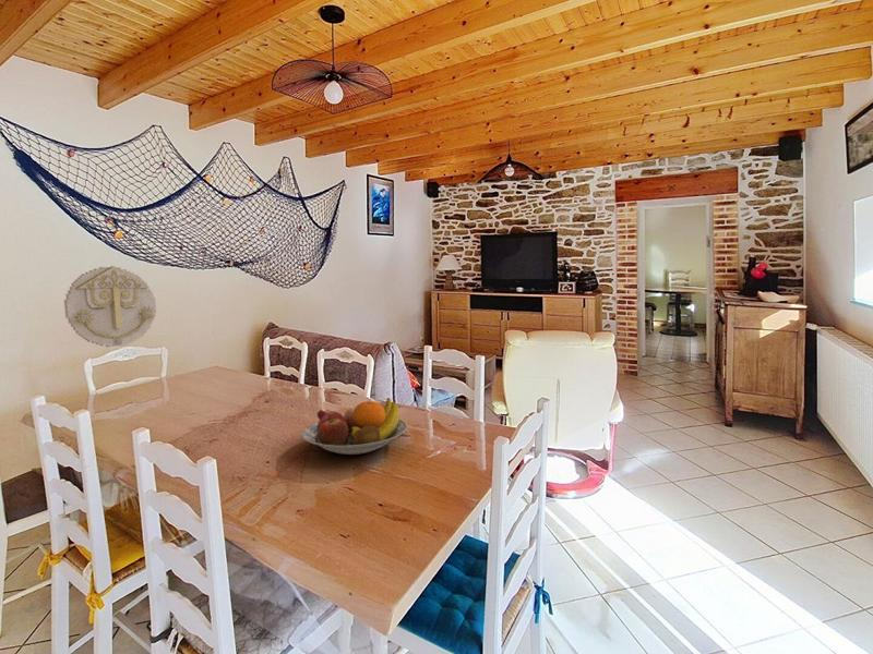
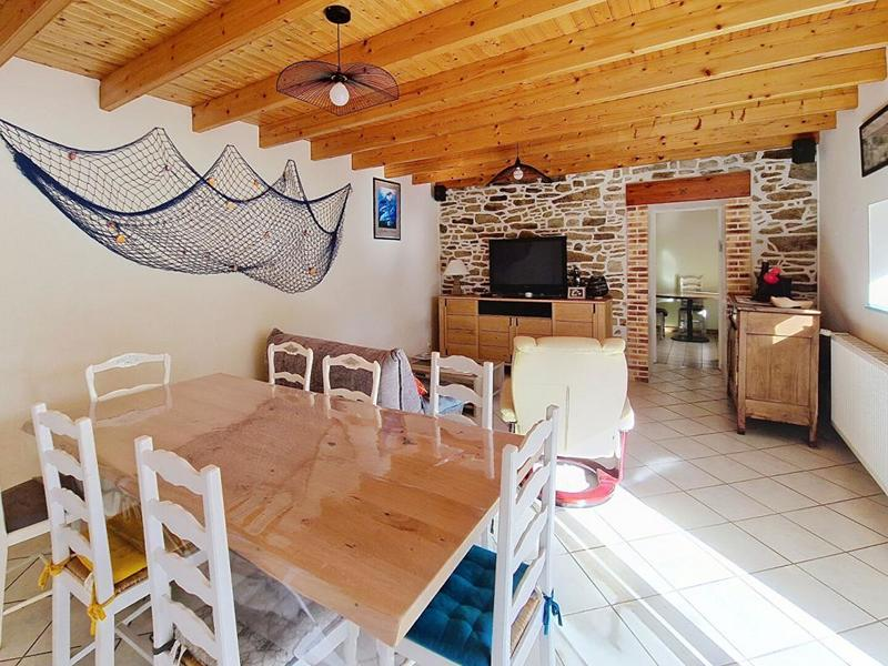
- fruit bowl (355, 424)
- wall decoration (115, 306)
